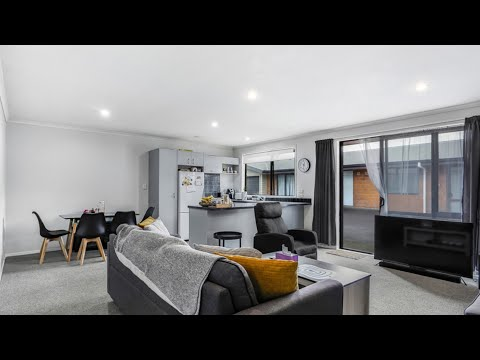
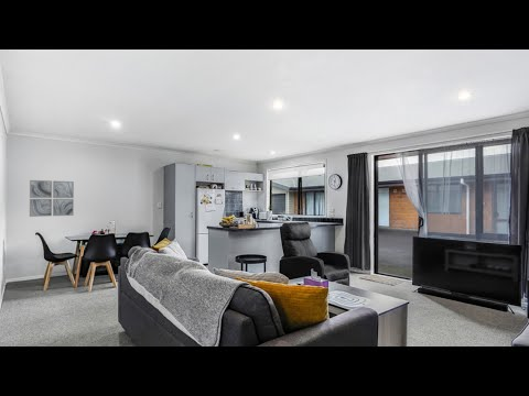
+ wall art (53, 197)
